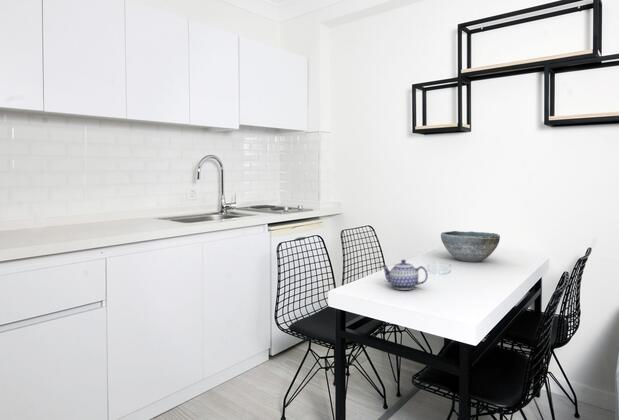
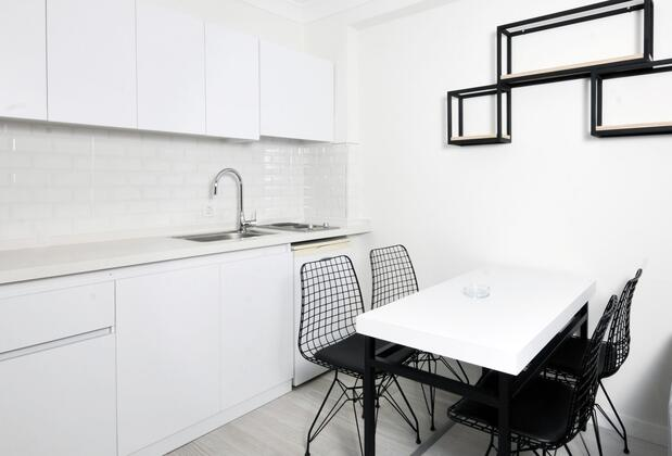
- bowl (469, 246)
- teapot (403, 273)
